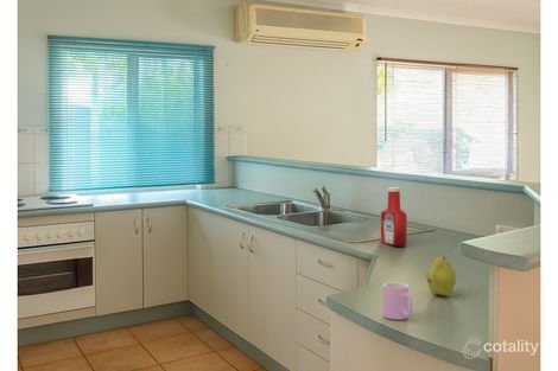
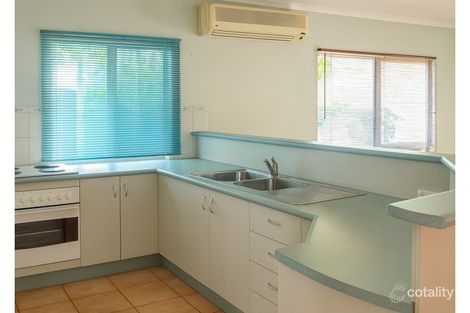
- fruit (440, 275)
- soap bottle (393, 215)
- cup (399, 302)
